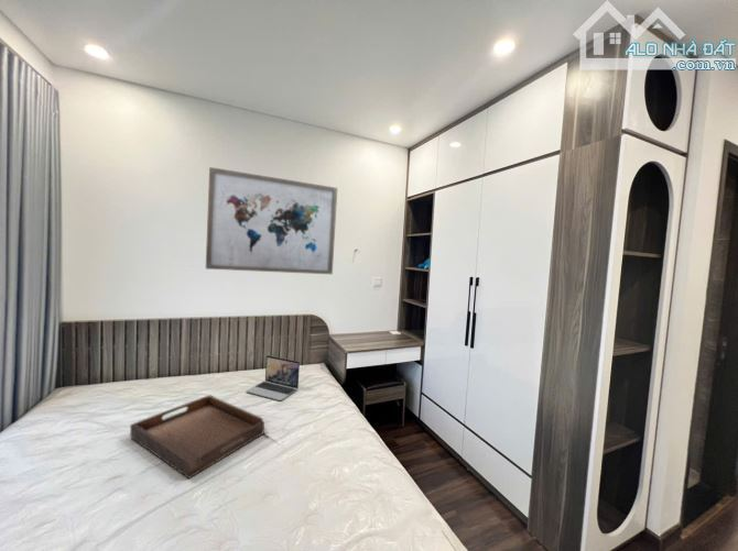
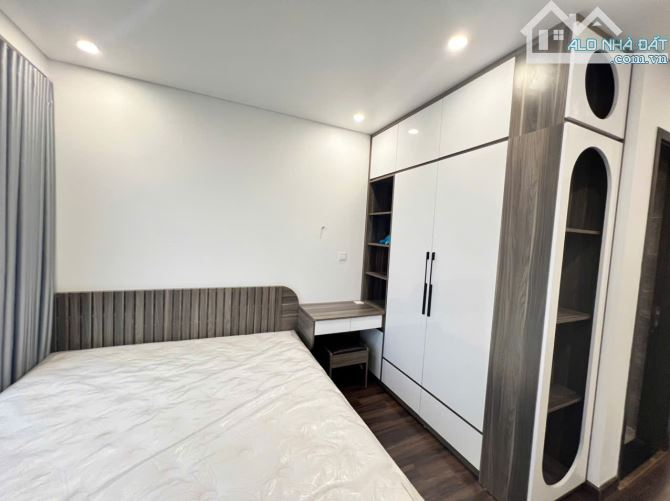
- wall art (275, 225)
- serving tray (200, 428)
- laptop (273, 376)
